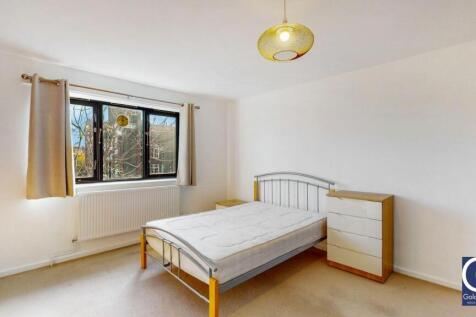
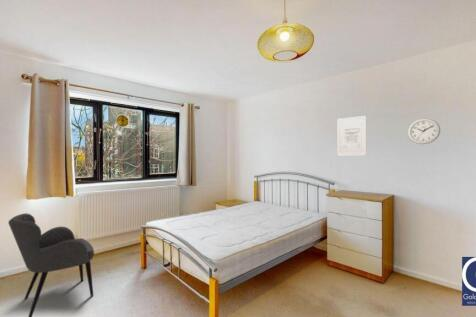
+ wall art (351, 136)
+ wall clock (423, 131)
+ armchair (59, 254)
